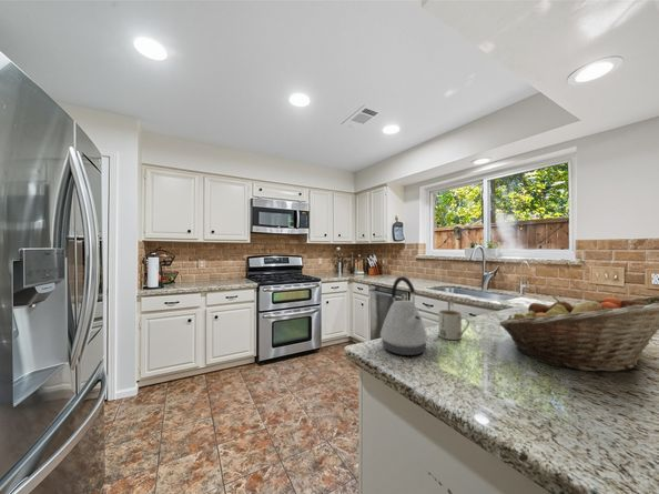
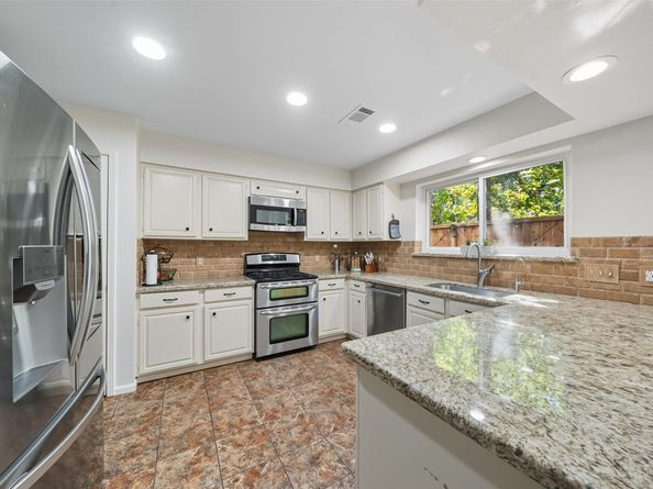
- mug (454, 325)
- kettle (404, 313)
- fruit basket (579, 323)
